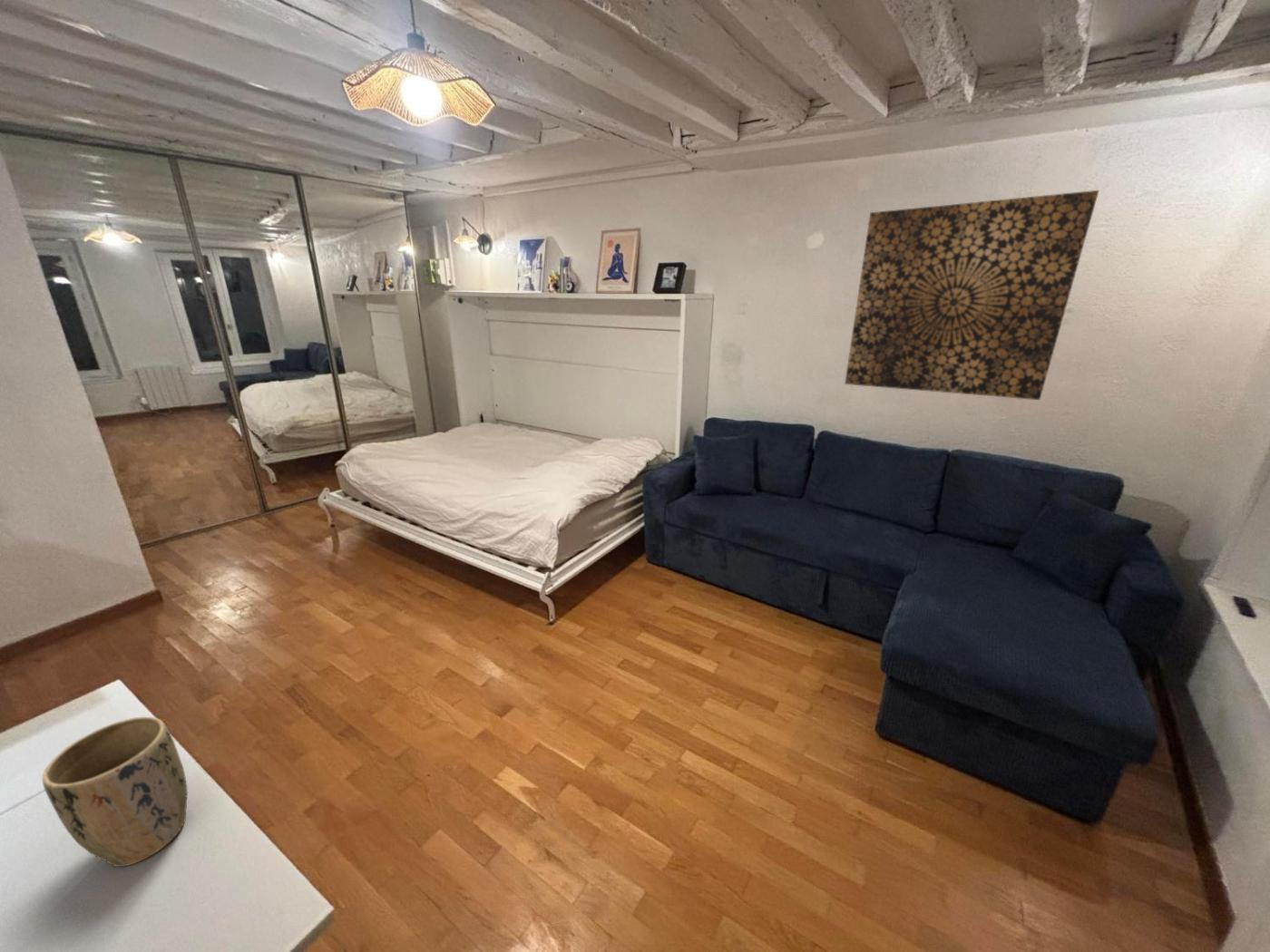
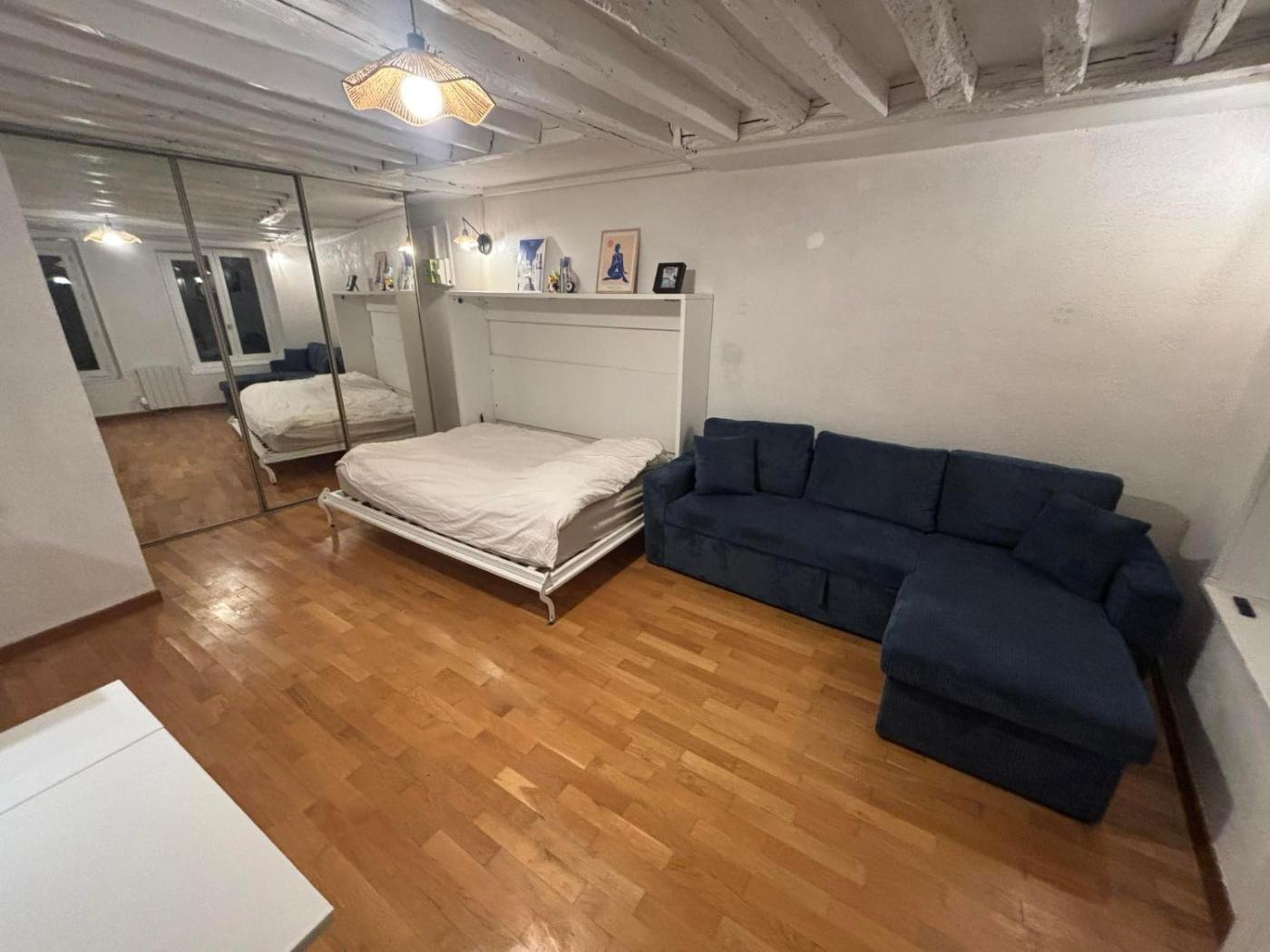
- wall art (952, 302)
- plant pot (127, 794)
